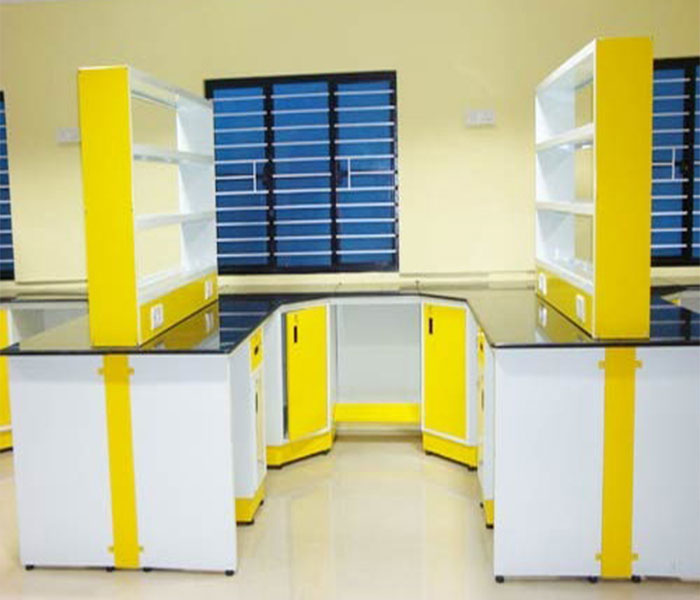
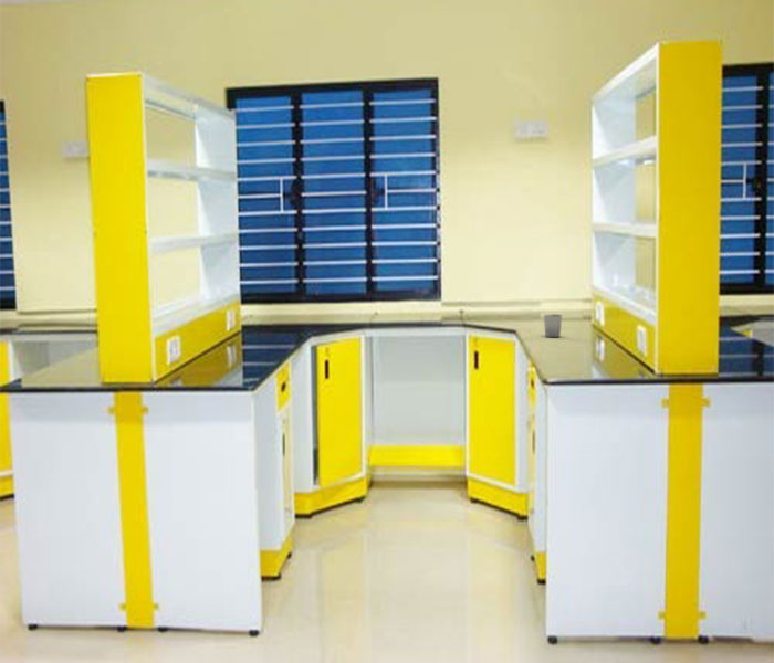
+ cup (552, 325)
